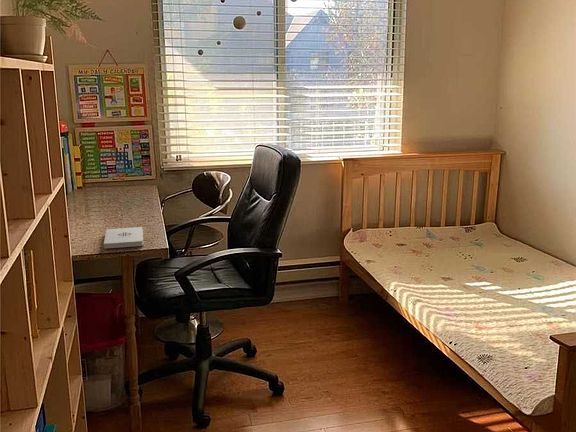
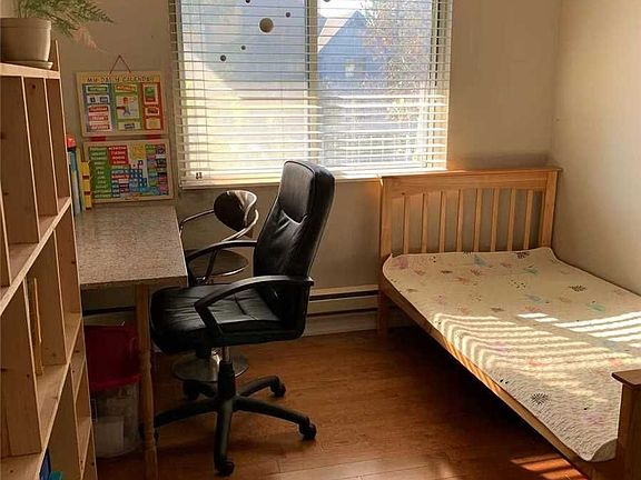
- notepad (124, 237)
